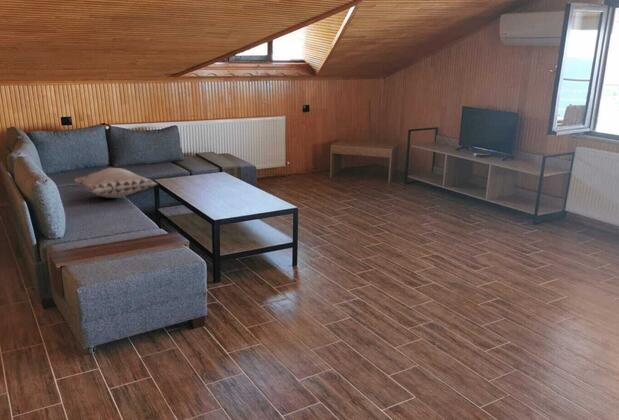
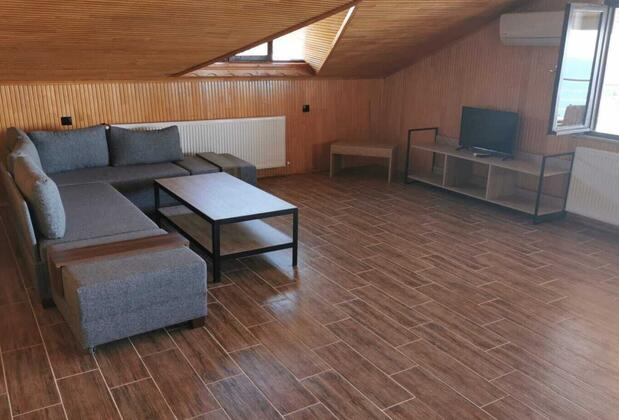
- decorative pillow (114, 182)
